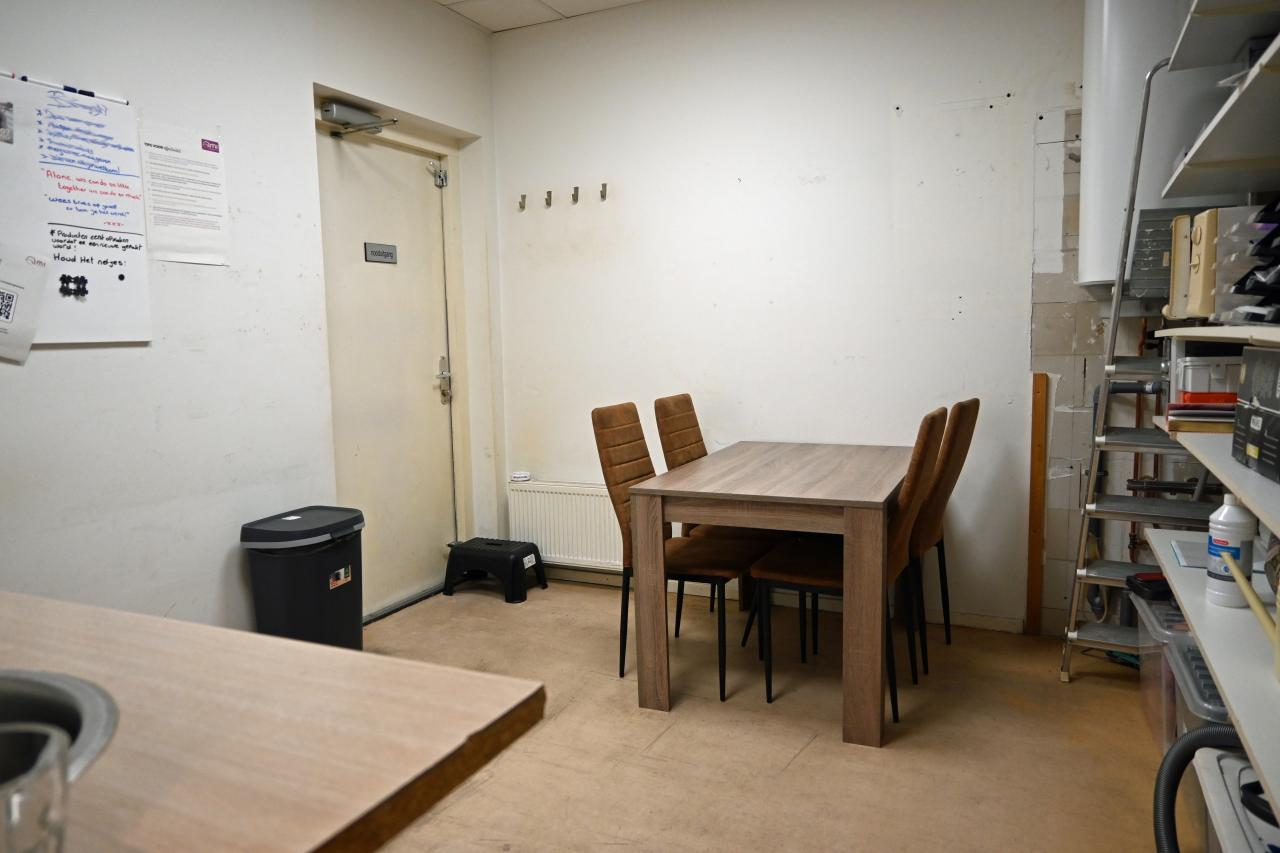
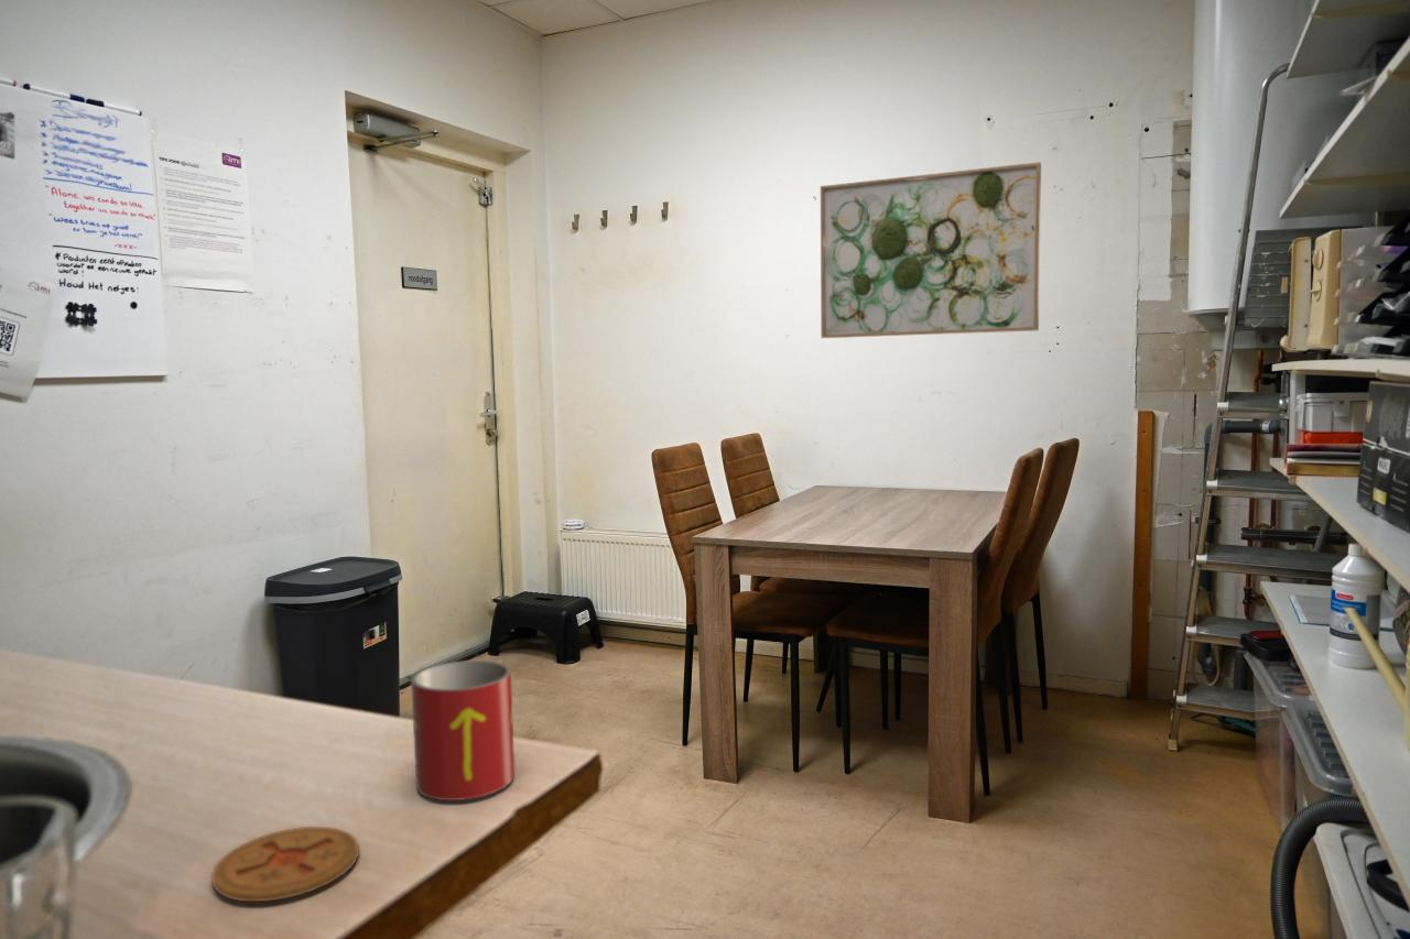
+ wall art (924, 255)
+ mug (462, 720)
+ coaster (288, 861)
